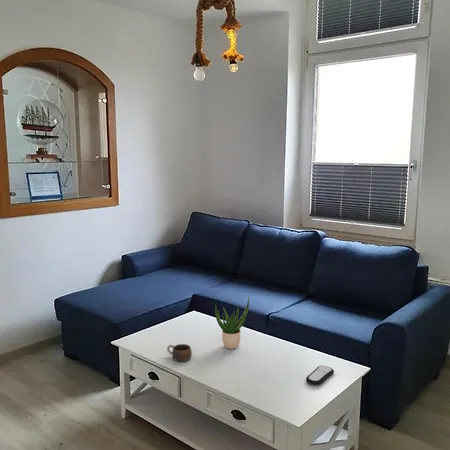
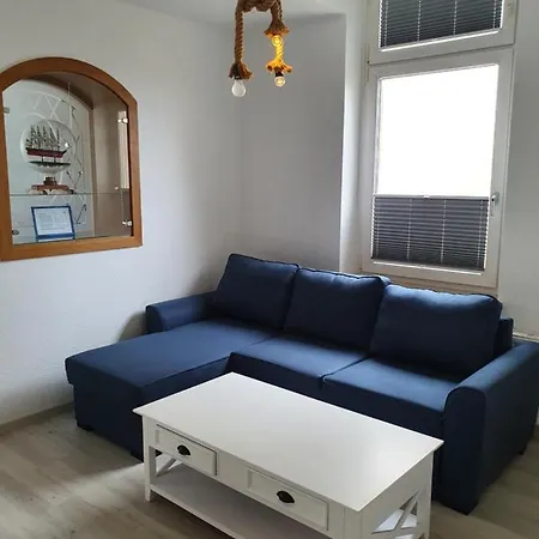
- cup (179, 351)
- remote control (319, 375)
- potted plant (232, 322)
